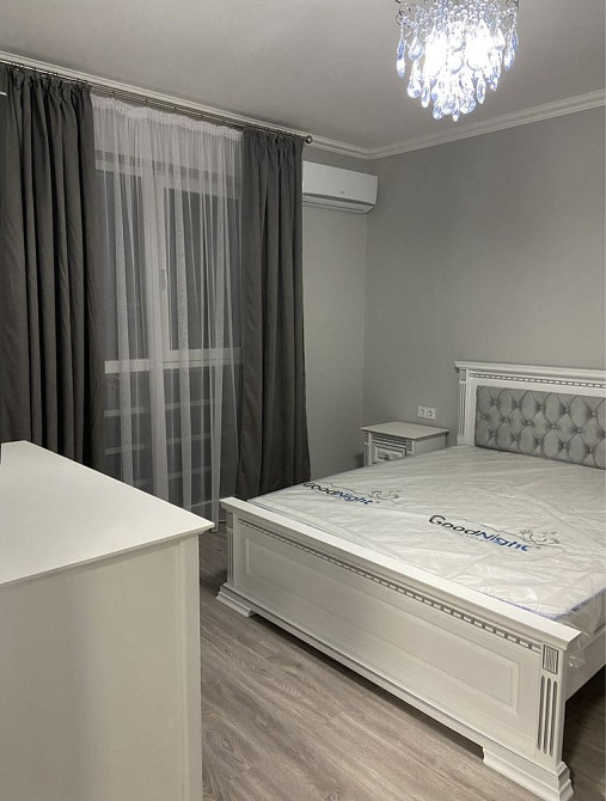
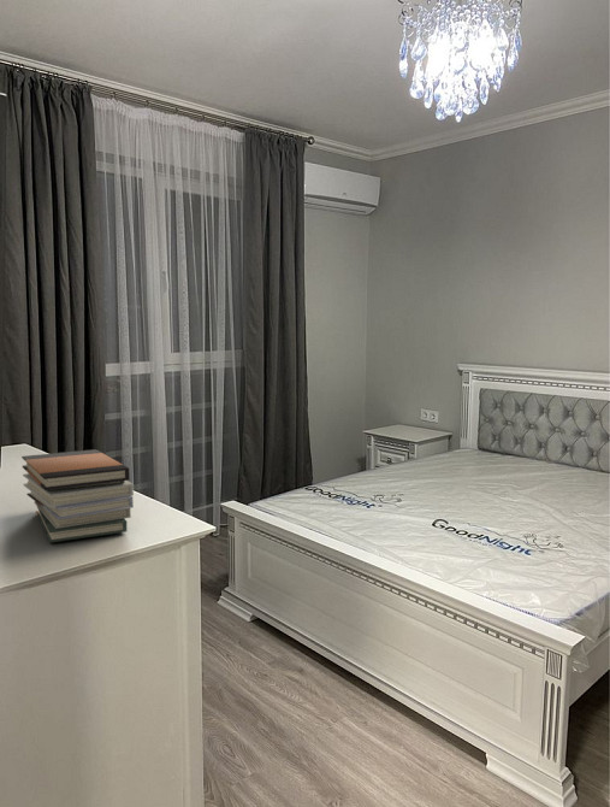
+ book stack (76, 491)
